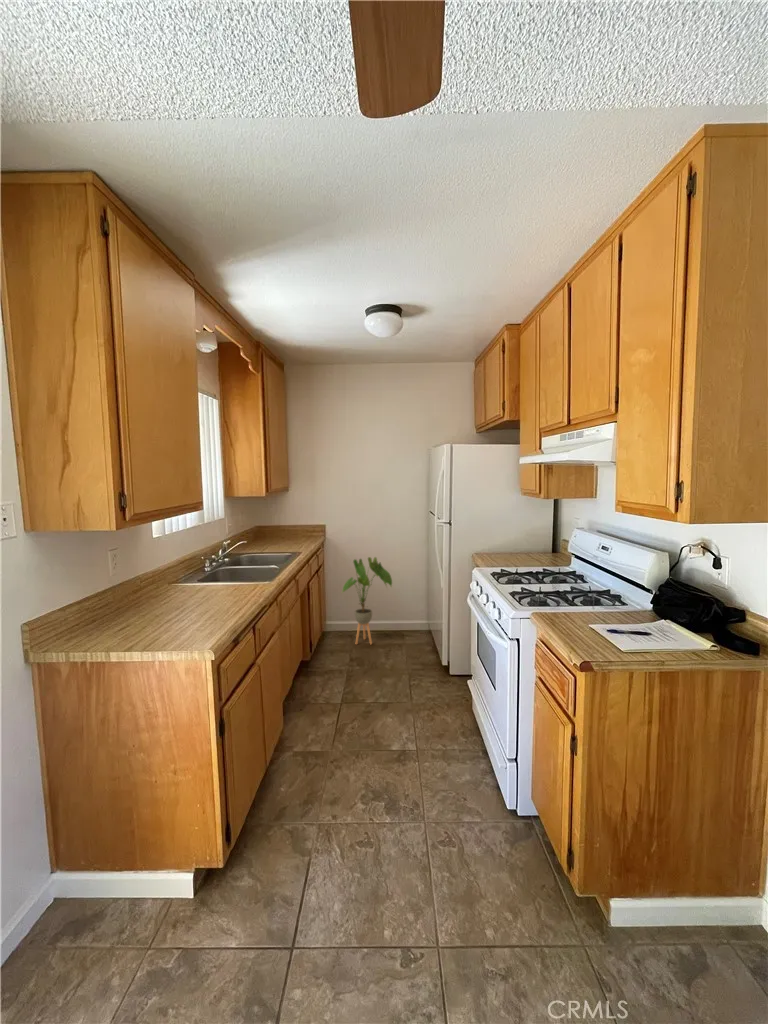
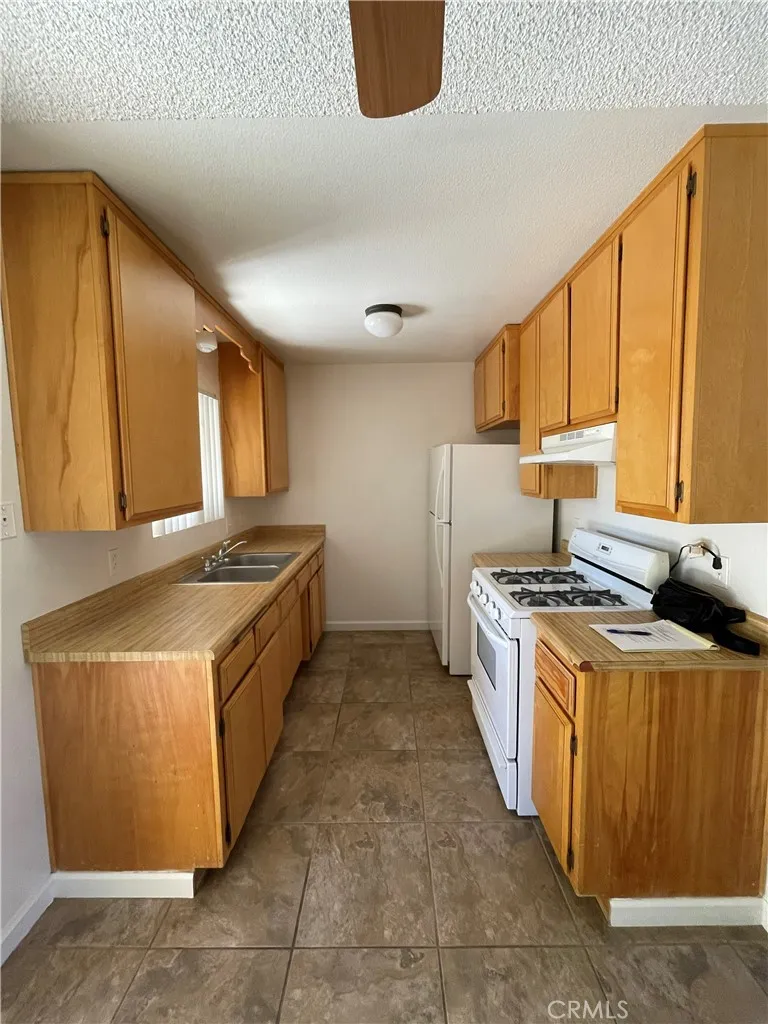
- house plant (365, 599)
